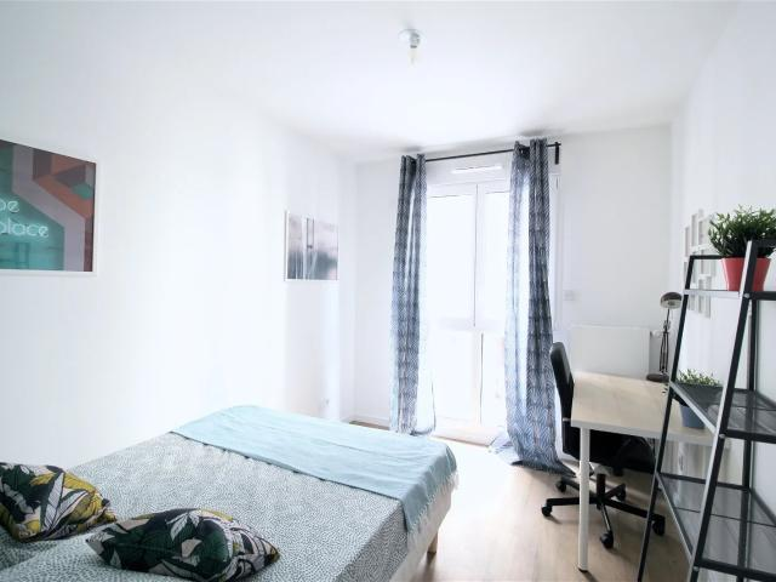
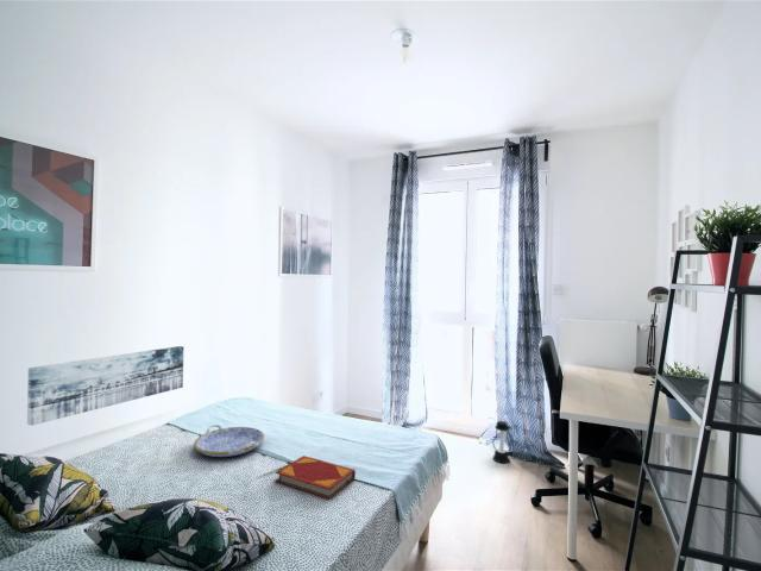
+ lantern (502, 439)
+ wall art (118, 378)
+ serving tray (229, 439)
+ hardback book (315, 475)
